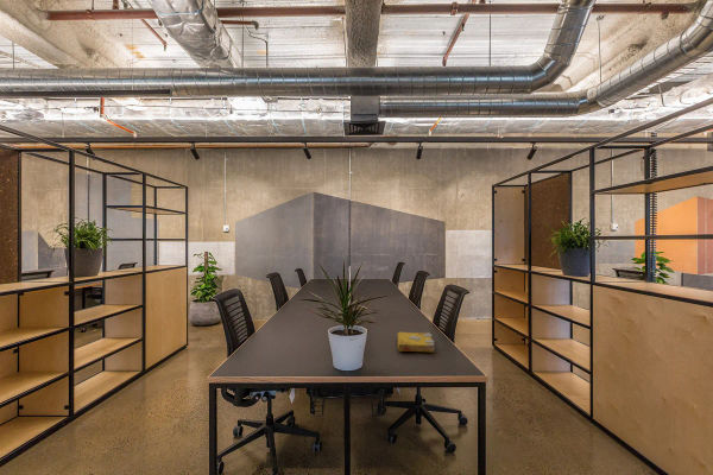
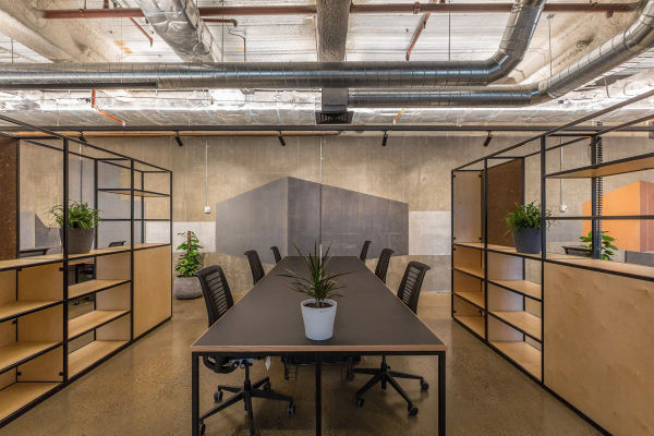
- spell book (415, 341)
